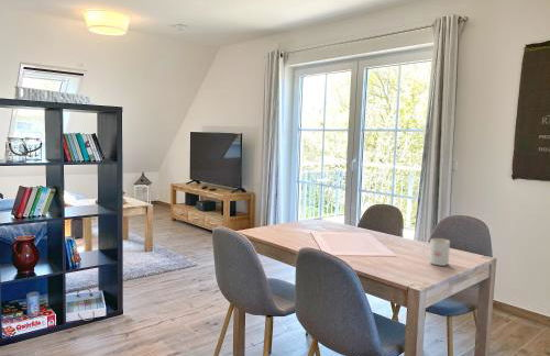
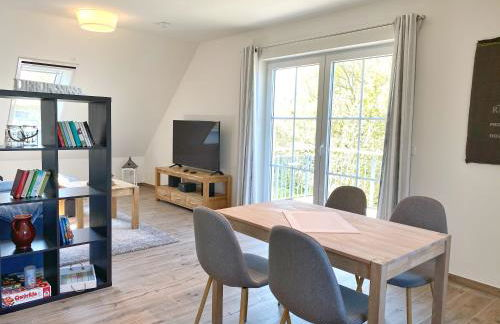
- mug (436, 251)
